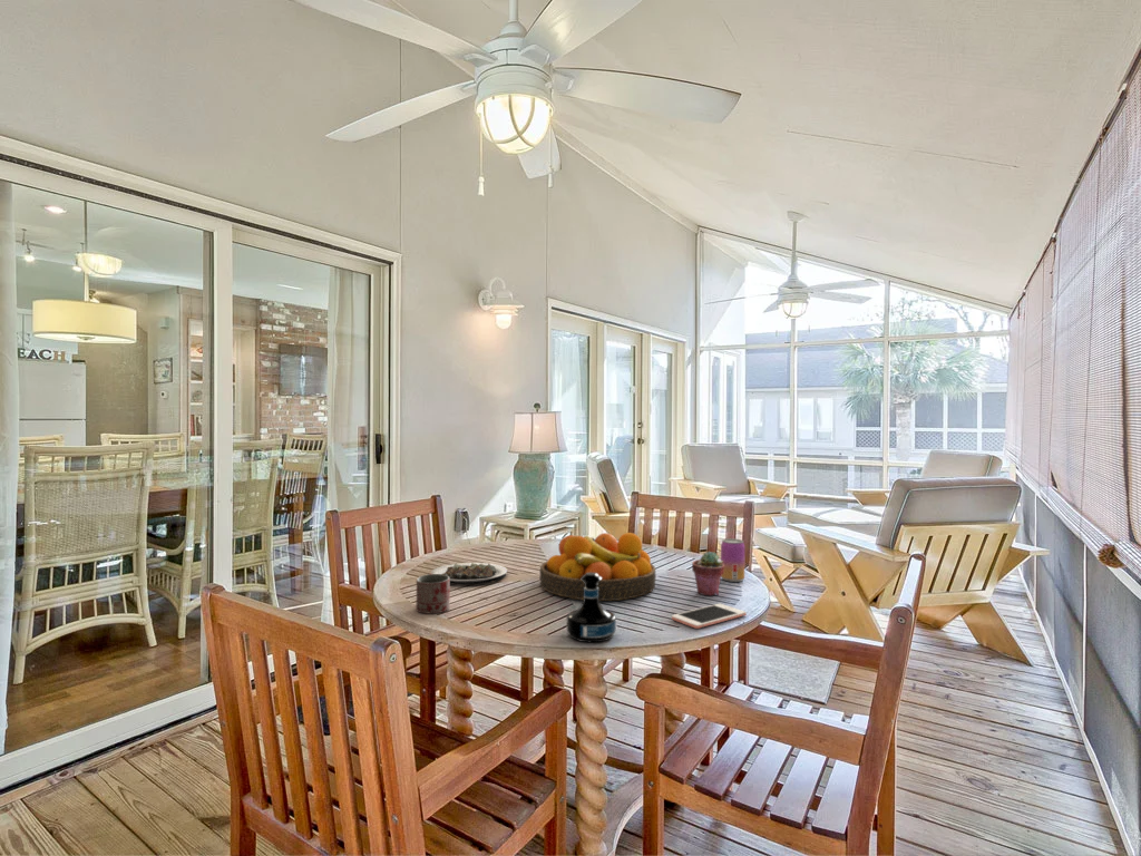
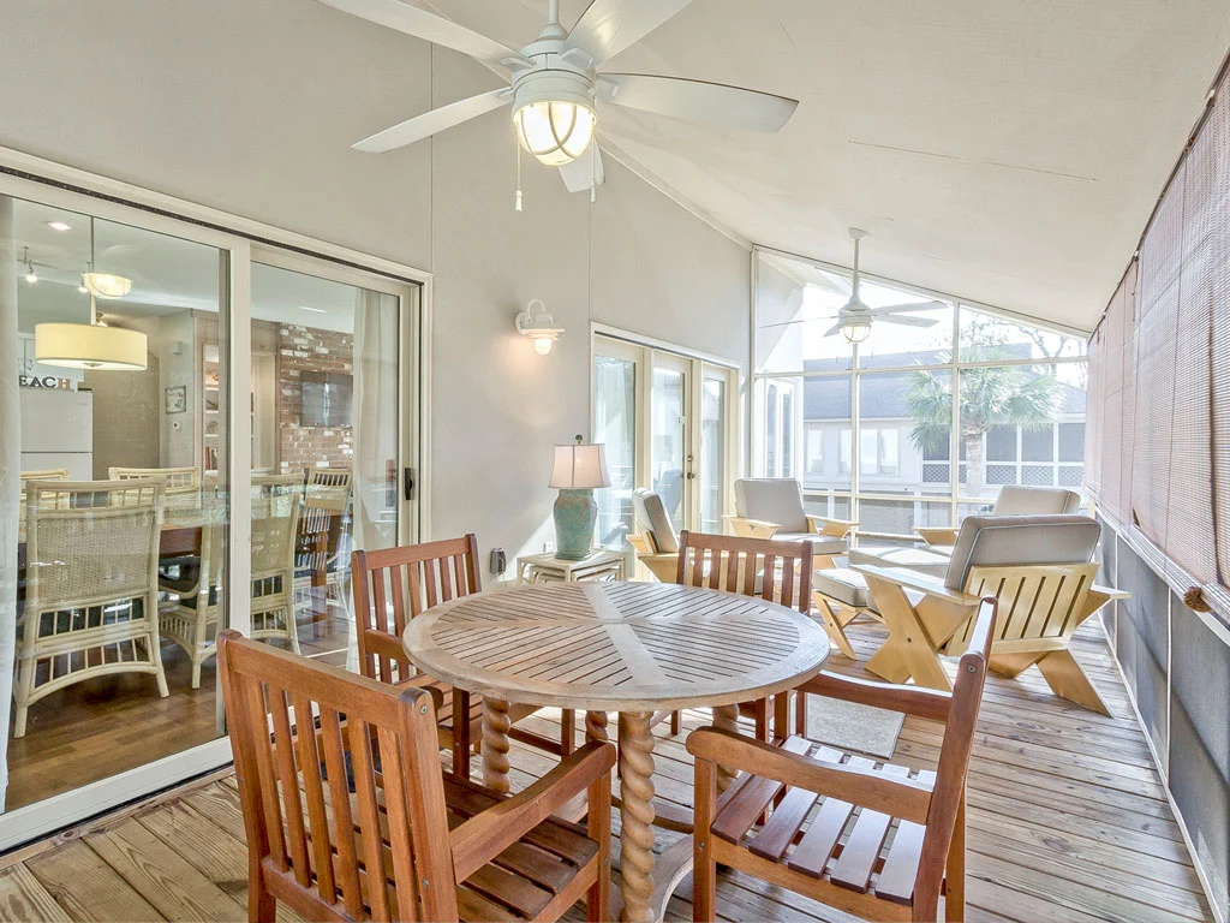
- potted succulent (708, 572)
- fruit bowl (597, 558)
- mug (433, 591)
- beverage can (732, 560)
- plate (469, 570)
- cell phone (709, 615)
- tequila bottle (591, 604)
